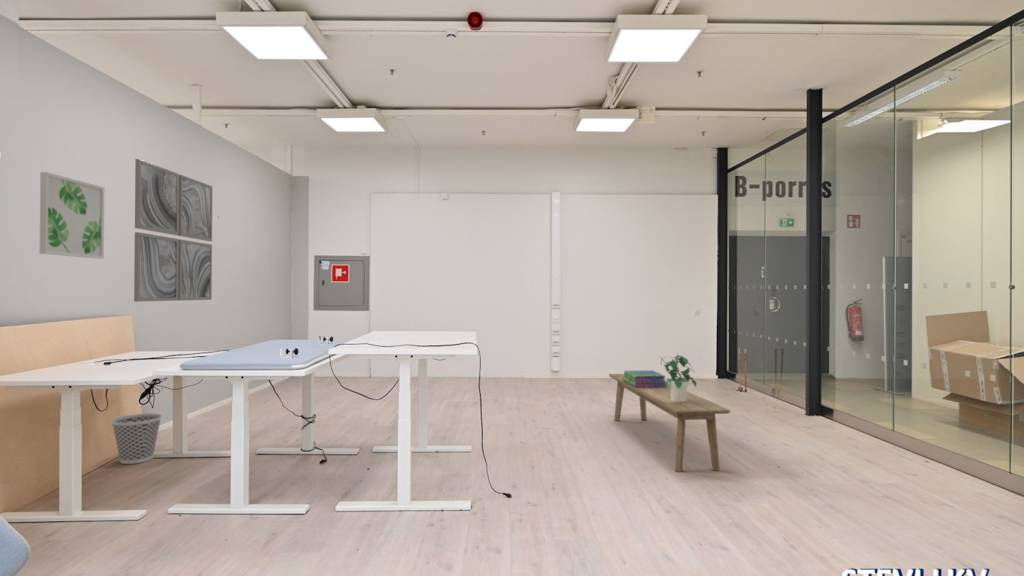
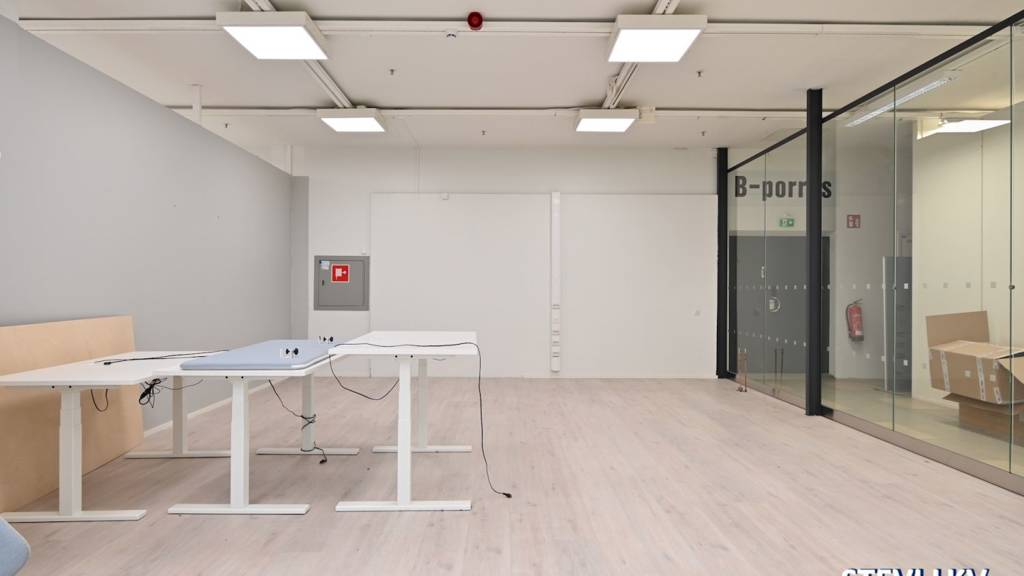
- bench (661, 409)
- stack of books (644, 378)
- potted plant (678, 377)
- wastebasket (136, 438)
- wall art (74, 218)
- wall art (177, 235)
